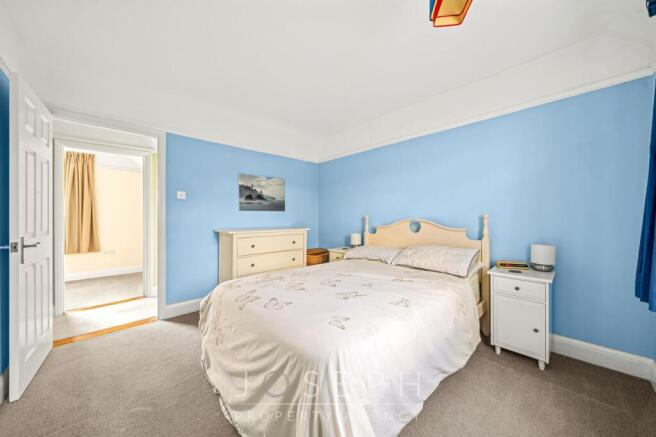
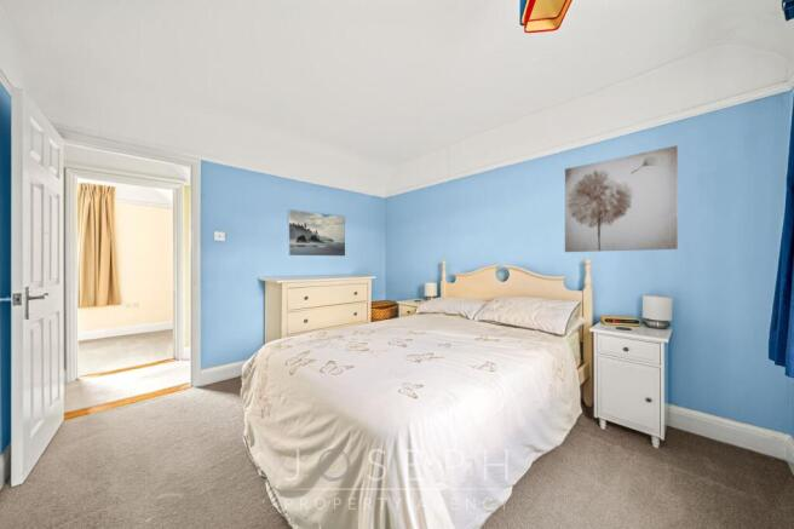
+ wall art (615, 205)
